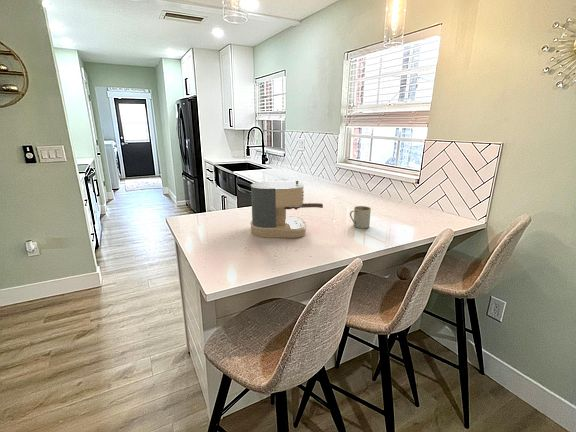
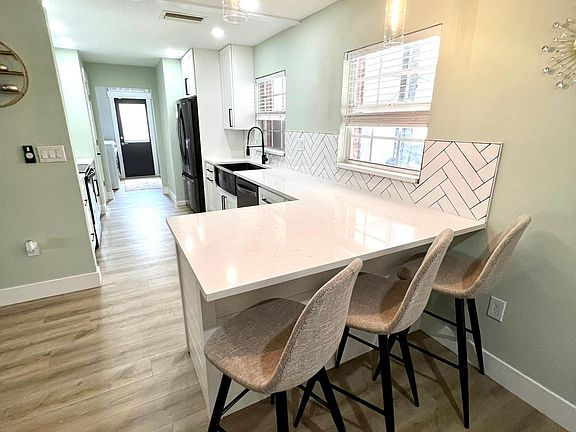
- coffee maker (286, 206)
- mug (359, 217)
